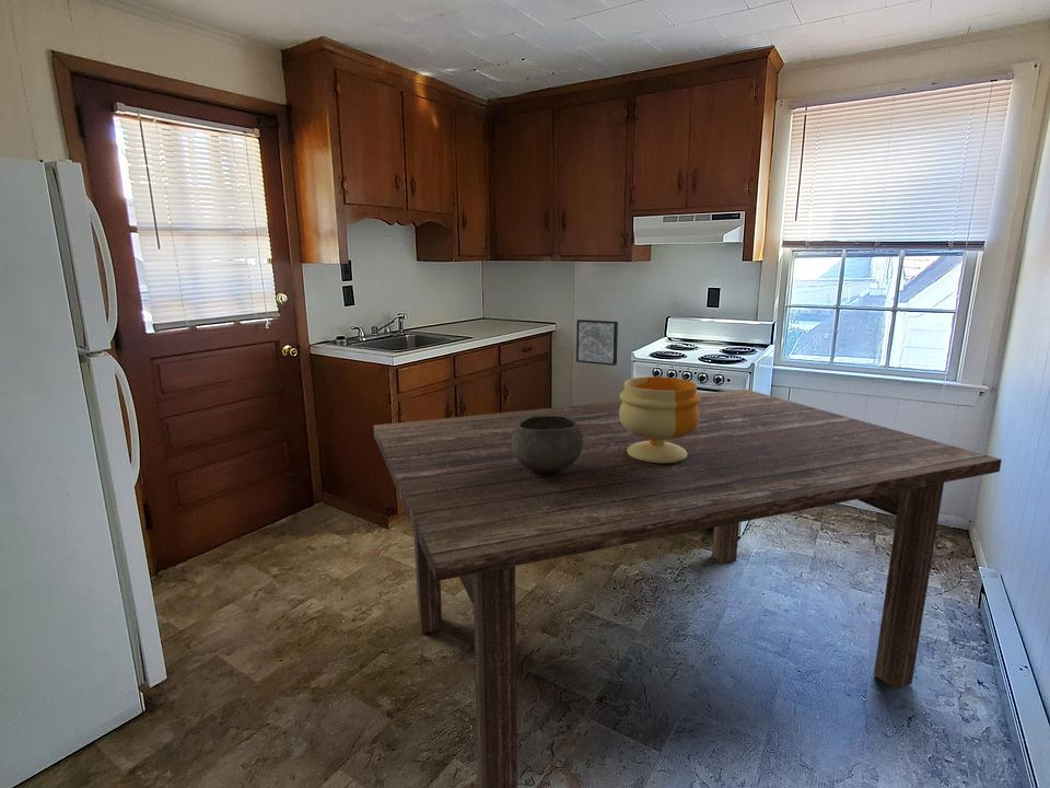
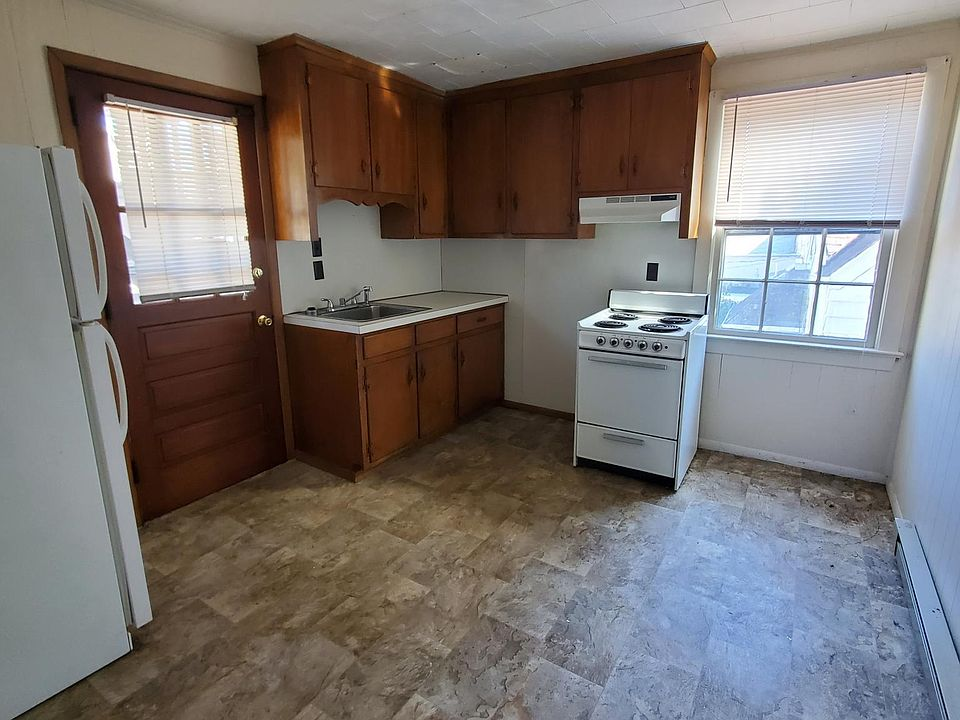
- dining table (646, 540)
- bowl (547, 445)
- wall art (596, 341)
- footed bowl (658, 418)
